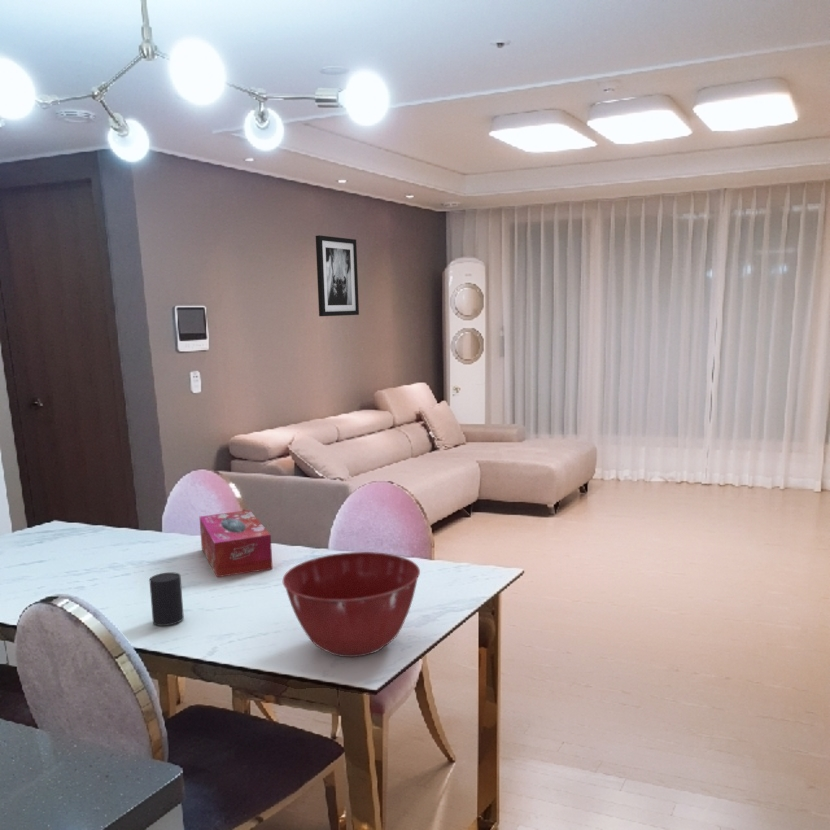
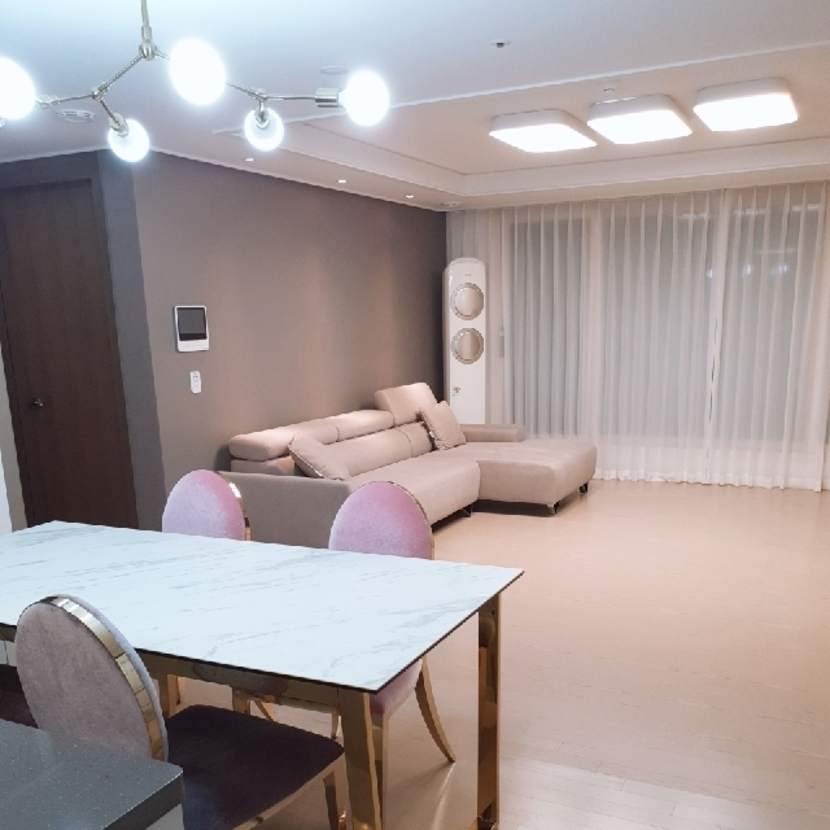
- mixing bowl (353, 607)
- wall art (338, 276)
- tissue box (234, 541)
- cup (166, 598)
